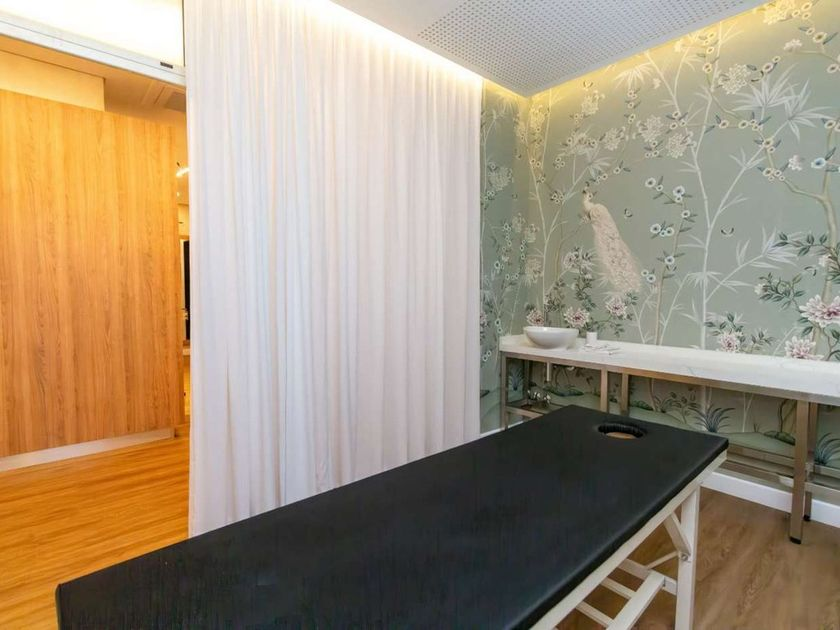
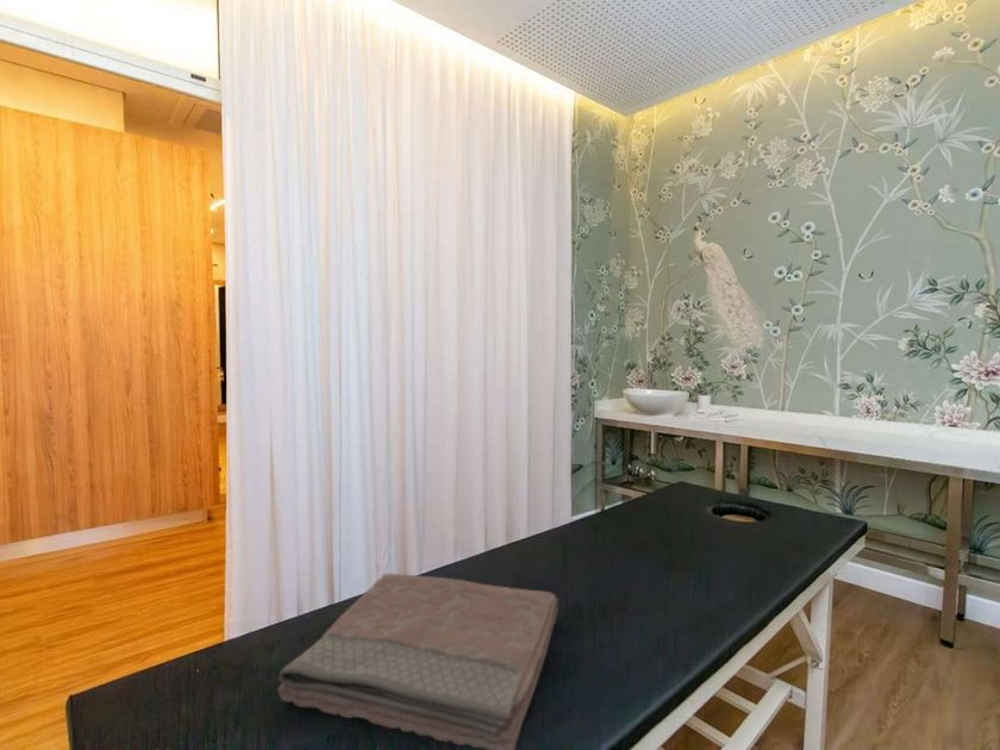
+ towel (435, 637)
